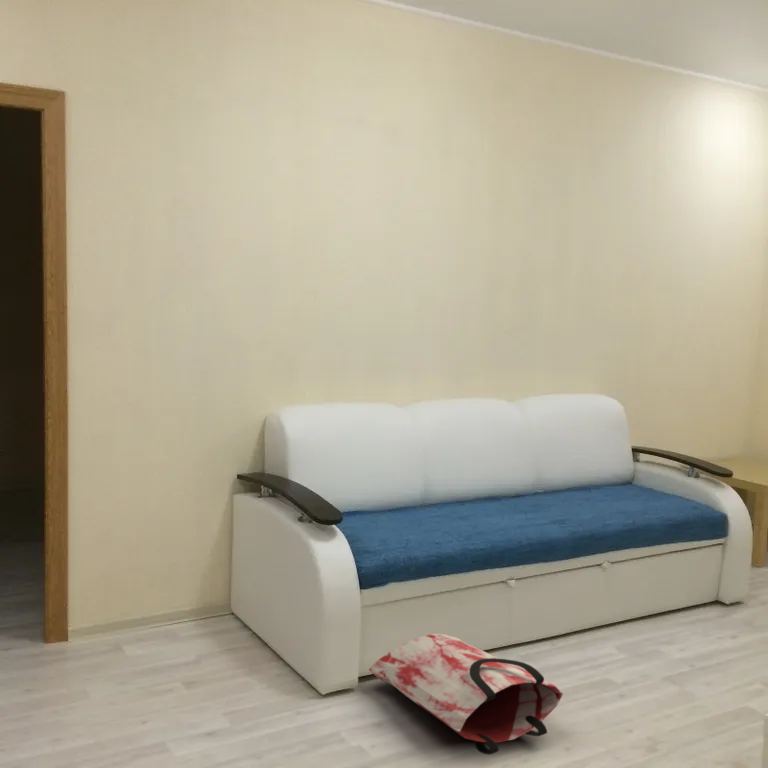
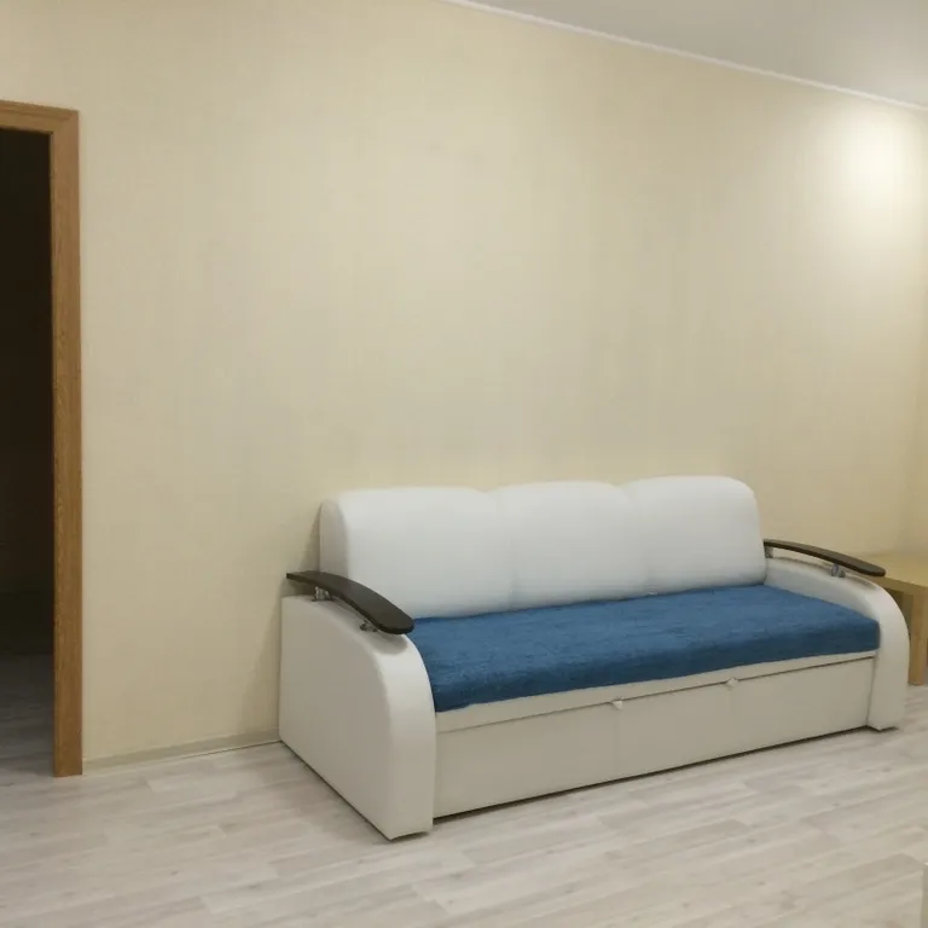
- bag (462, 678)
